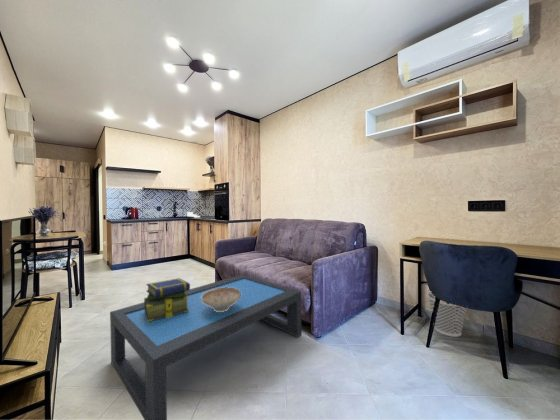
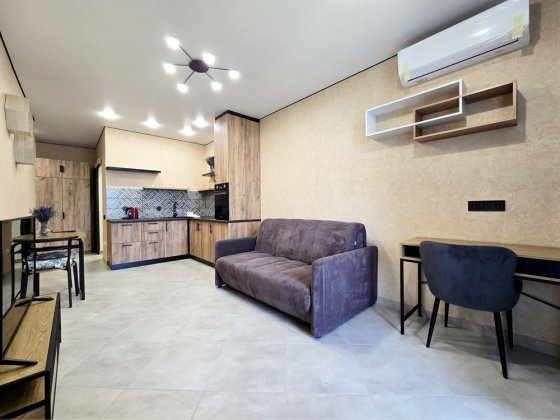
- stack of books (167, 295)
- coffee table (215, 324)
- wastebasket (447, 313)
- decorative bowl (221, 299)
